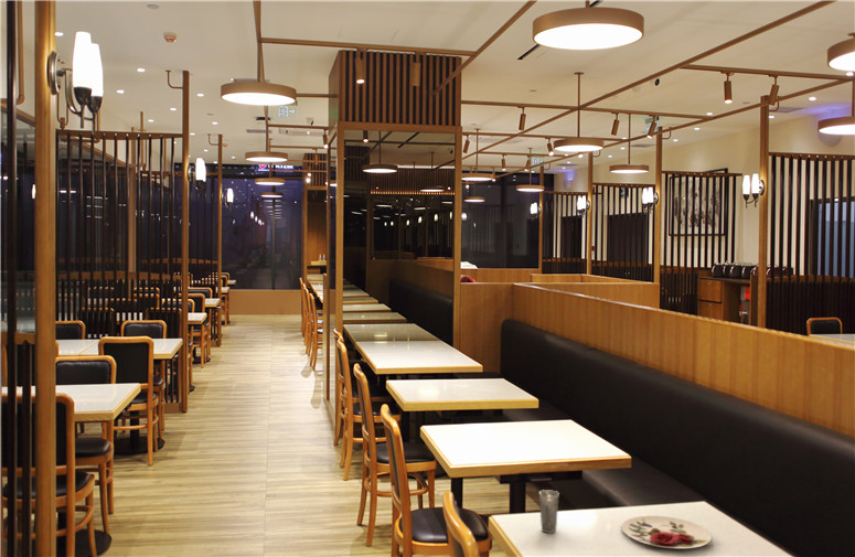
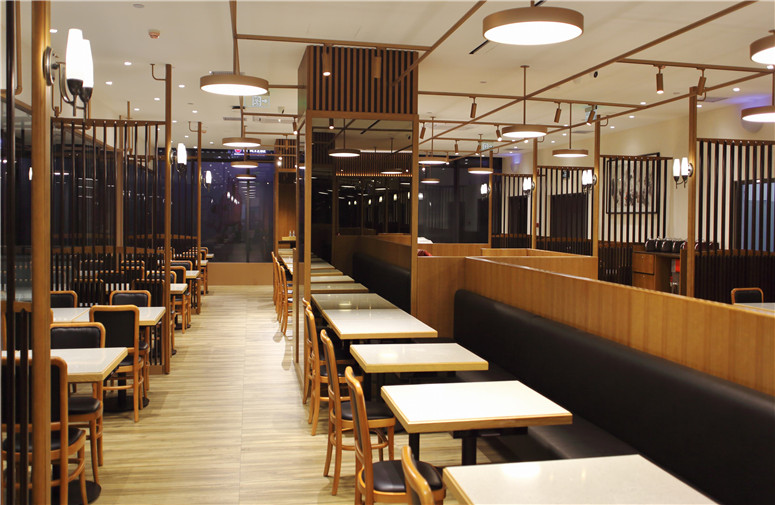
- plate (665, 531)
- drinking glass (548, 512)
